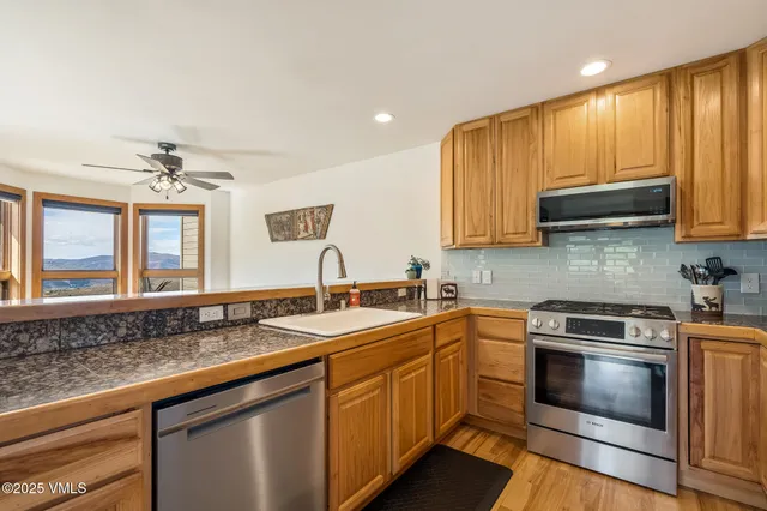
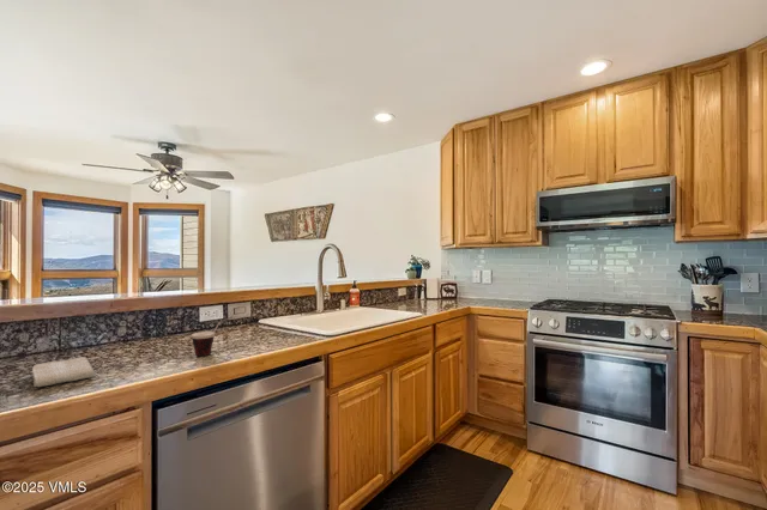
+ cup (212, 335)
+ washcloth (62, 370)
